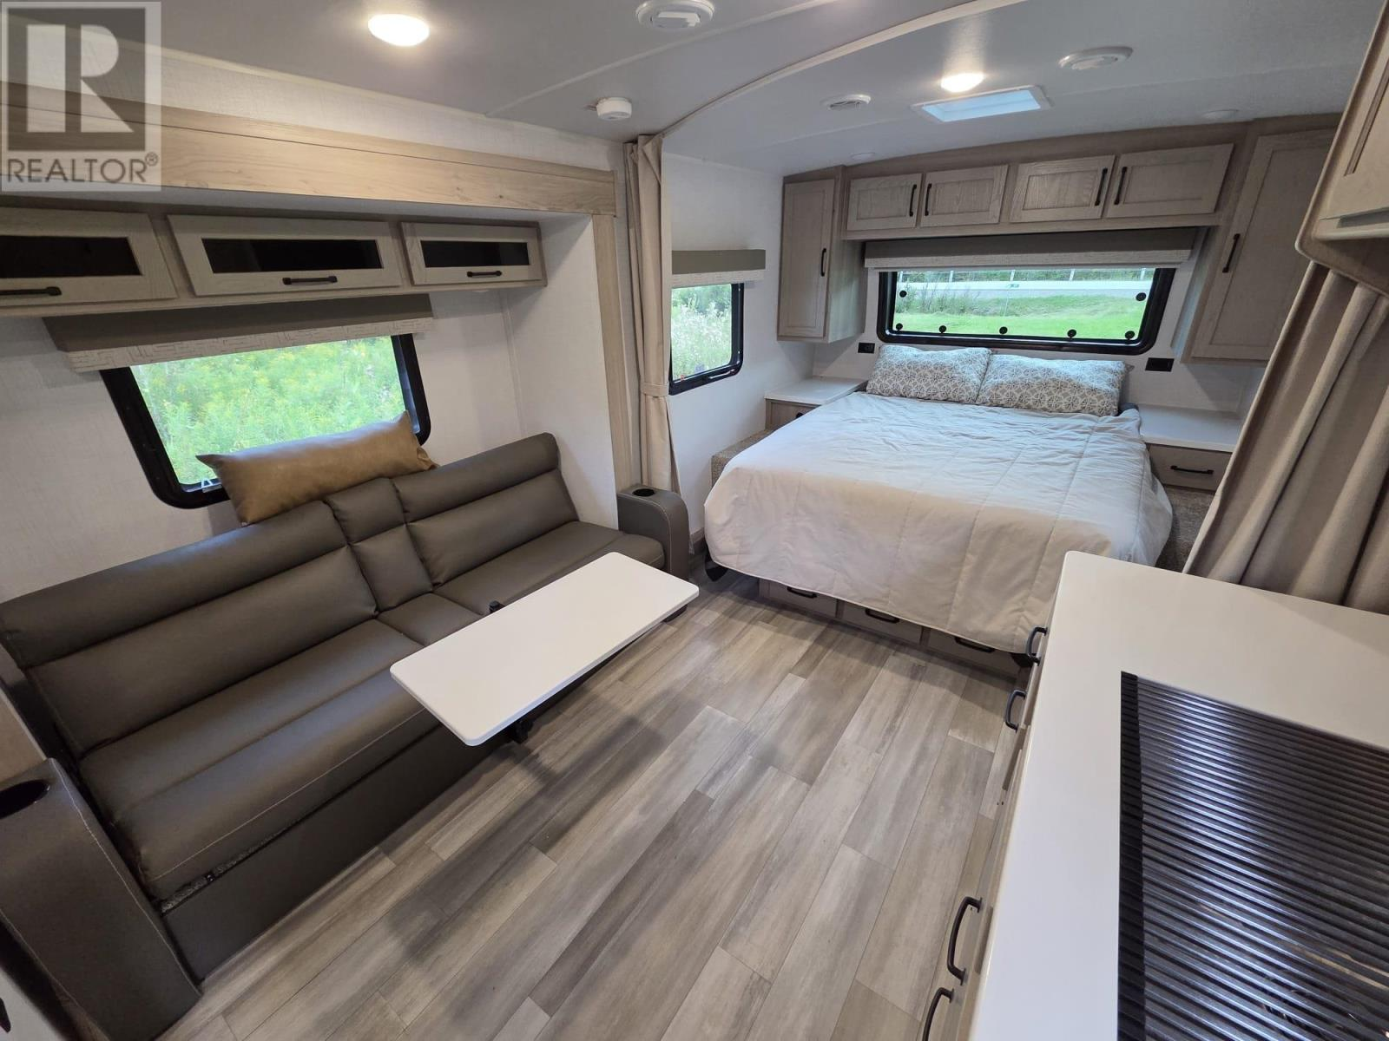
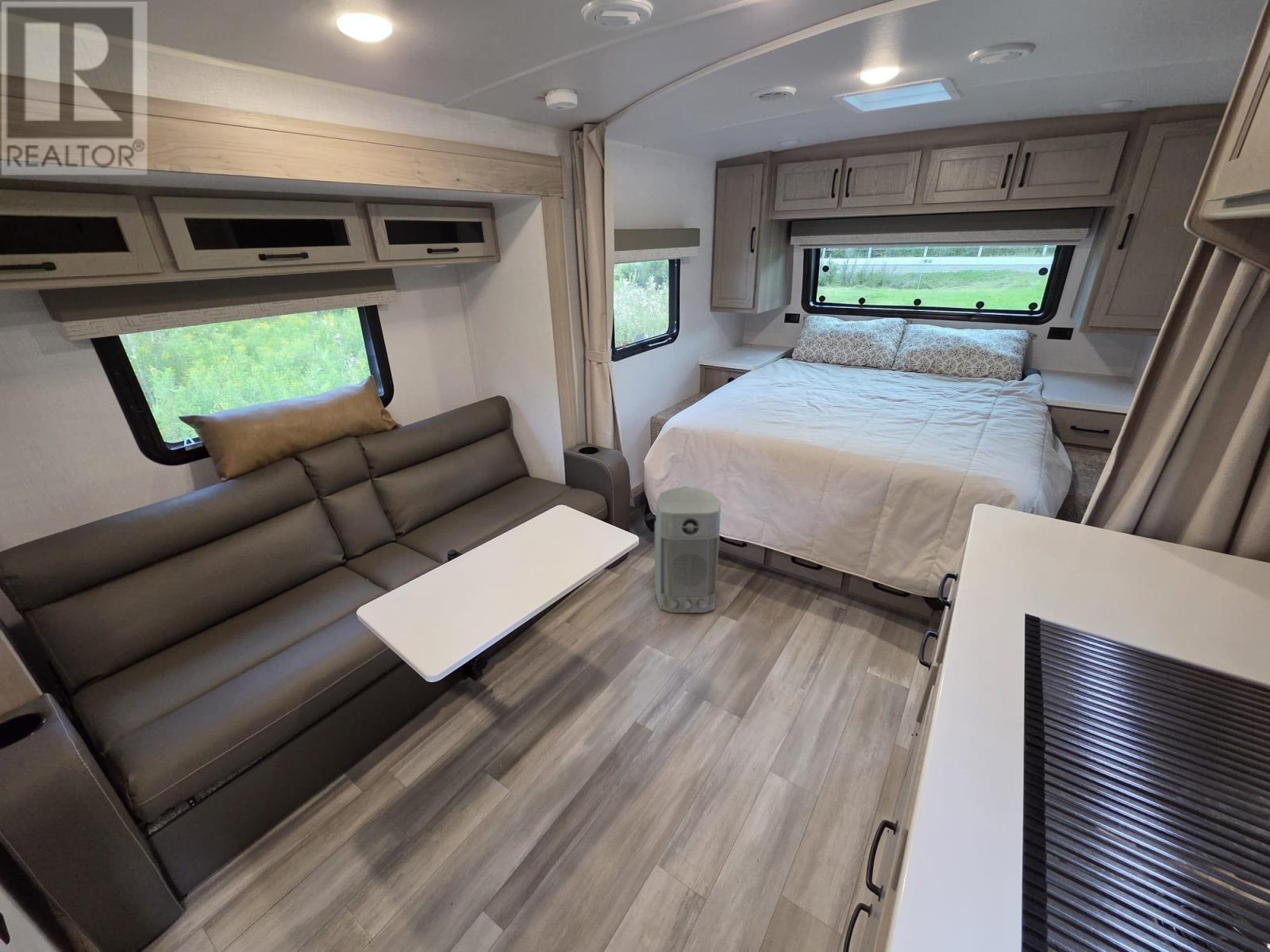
+ air purifier (687, 547)
